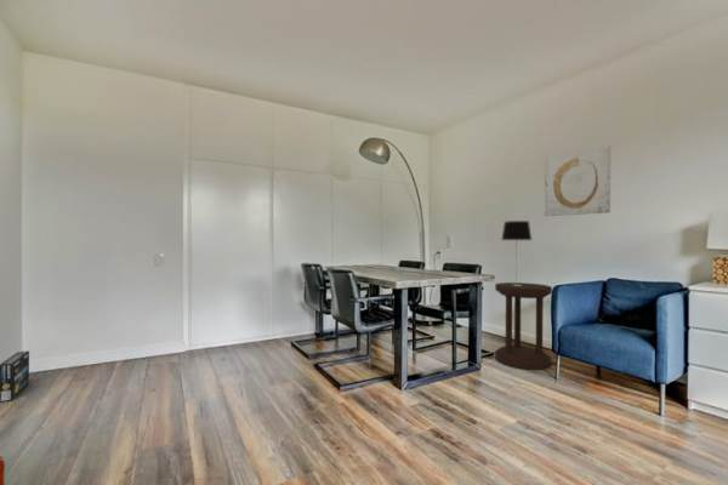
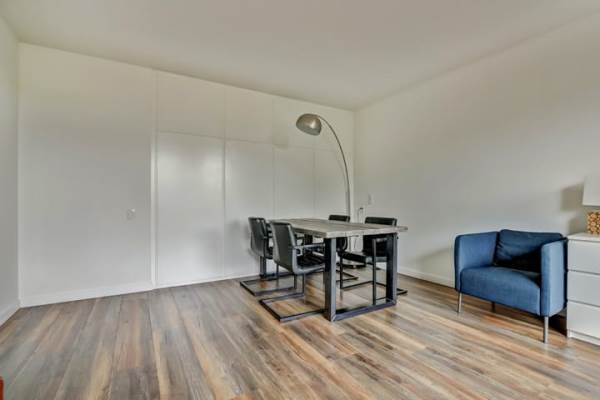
- table lamp (516, 252)
- wall art (575, 183)
- box (15, 375)
- side table (519, 323)
